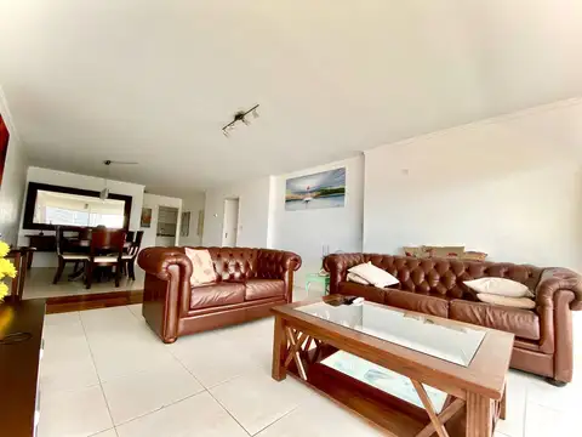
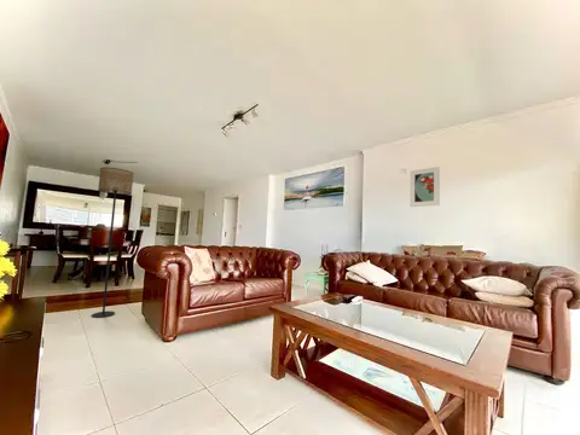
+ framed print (424, 187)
+ floor lamp (110, 240)
